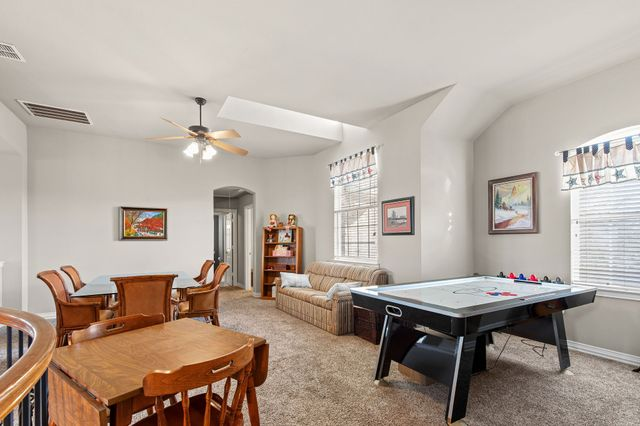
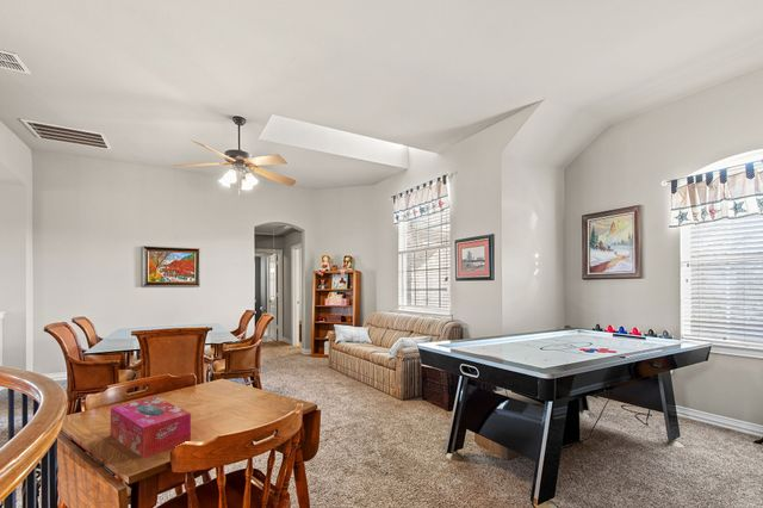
+ tissue box (149, 423)
